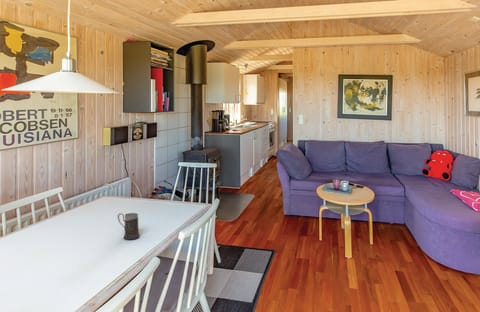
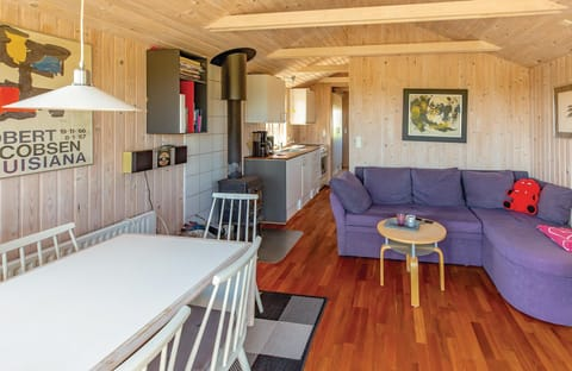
- mug (128, 225)
